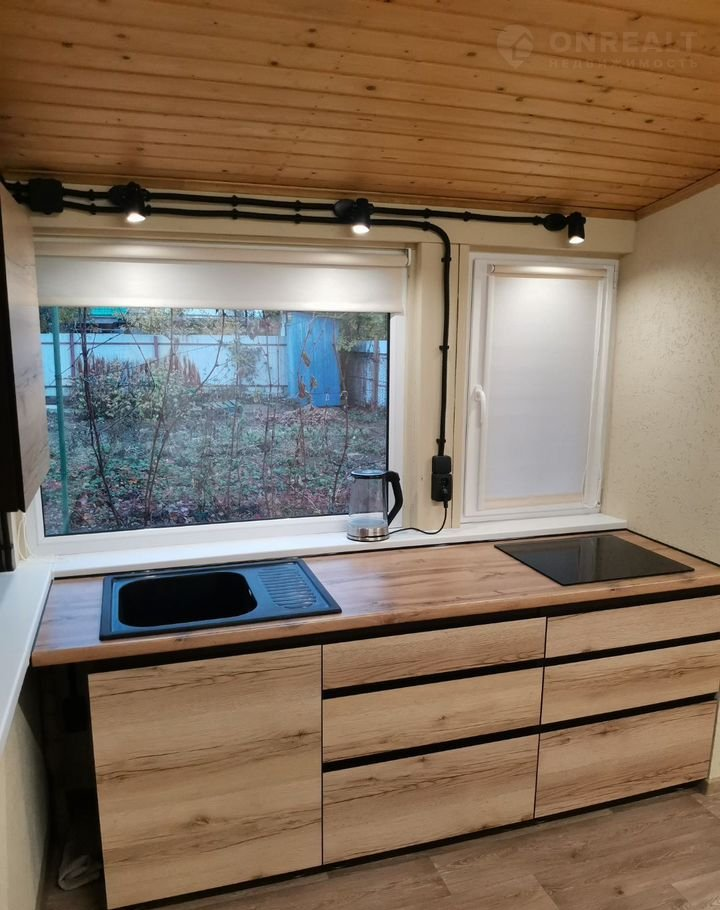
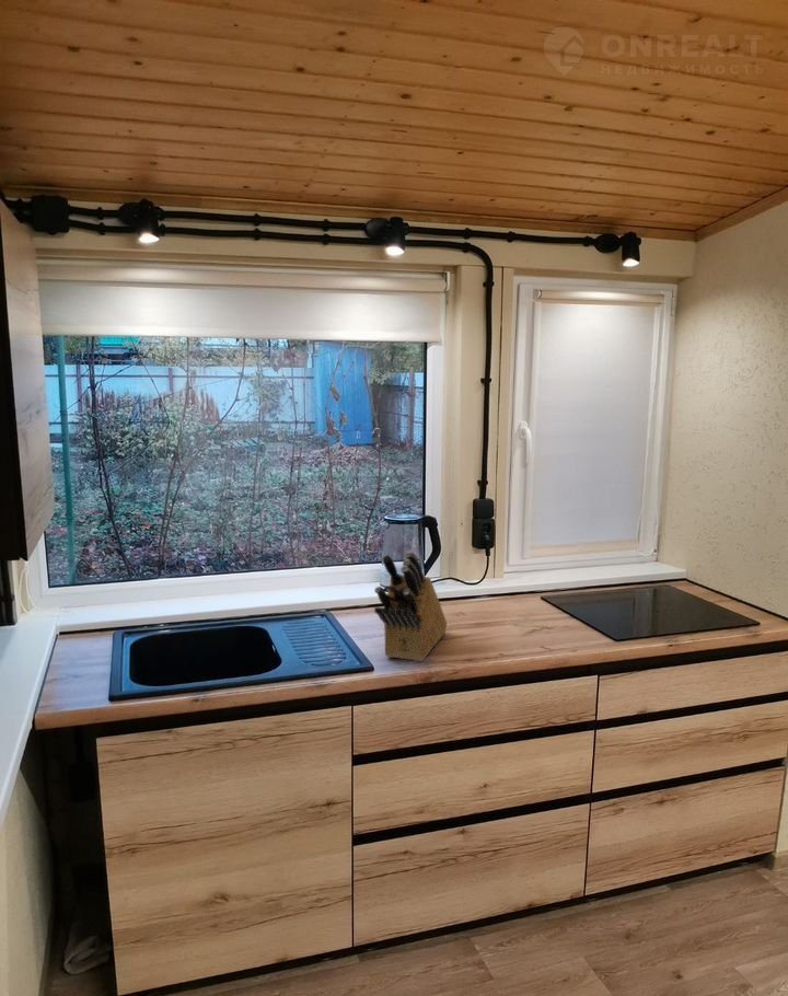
+ knife block (413, 597)
